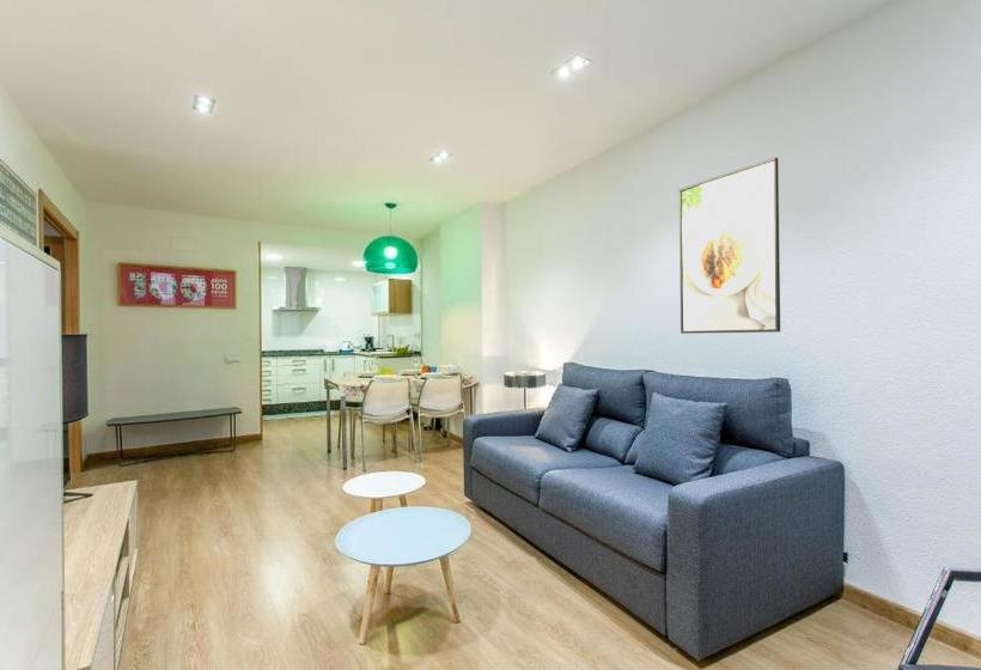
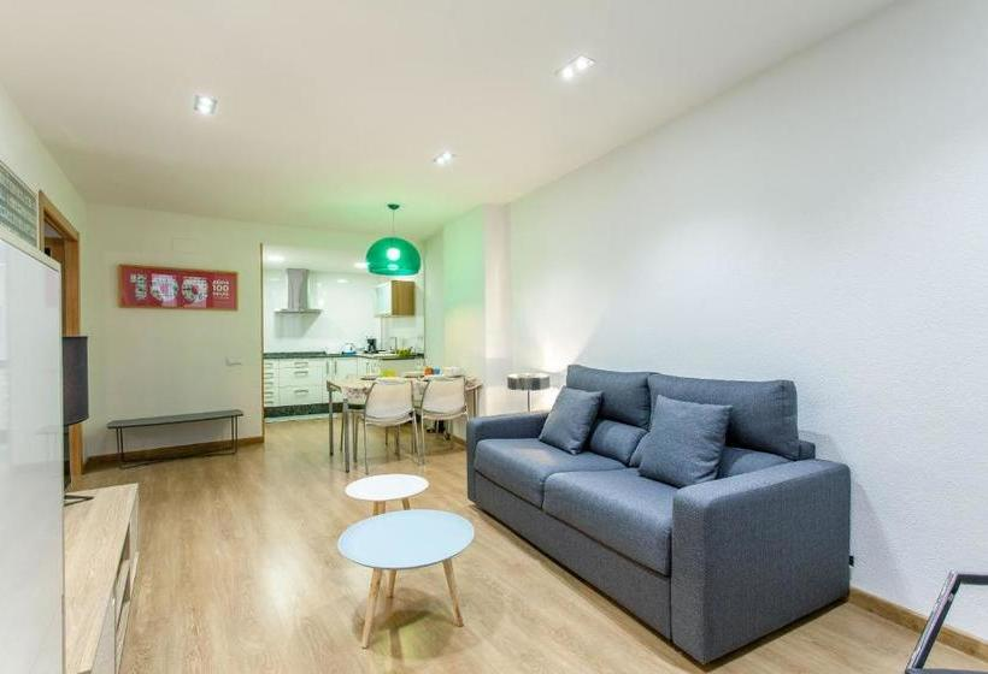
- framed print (724, 254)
